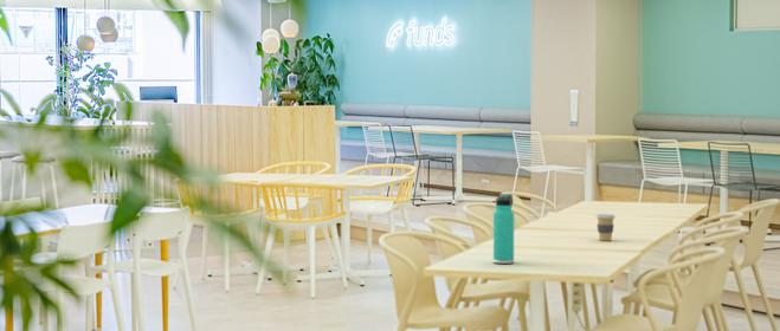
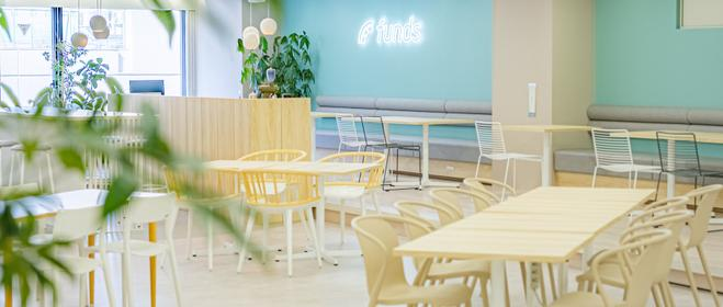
- coffee cup (605, 227)
- thermos bottle (503, 227)
